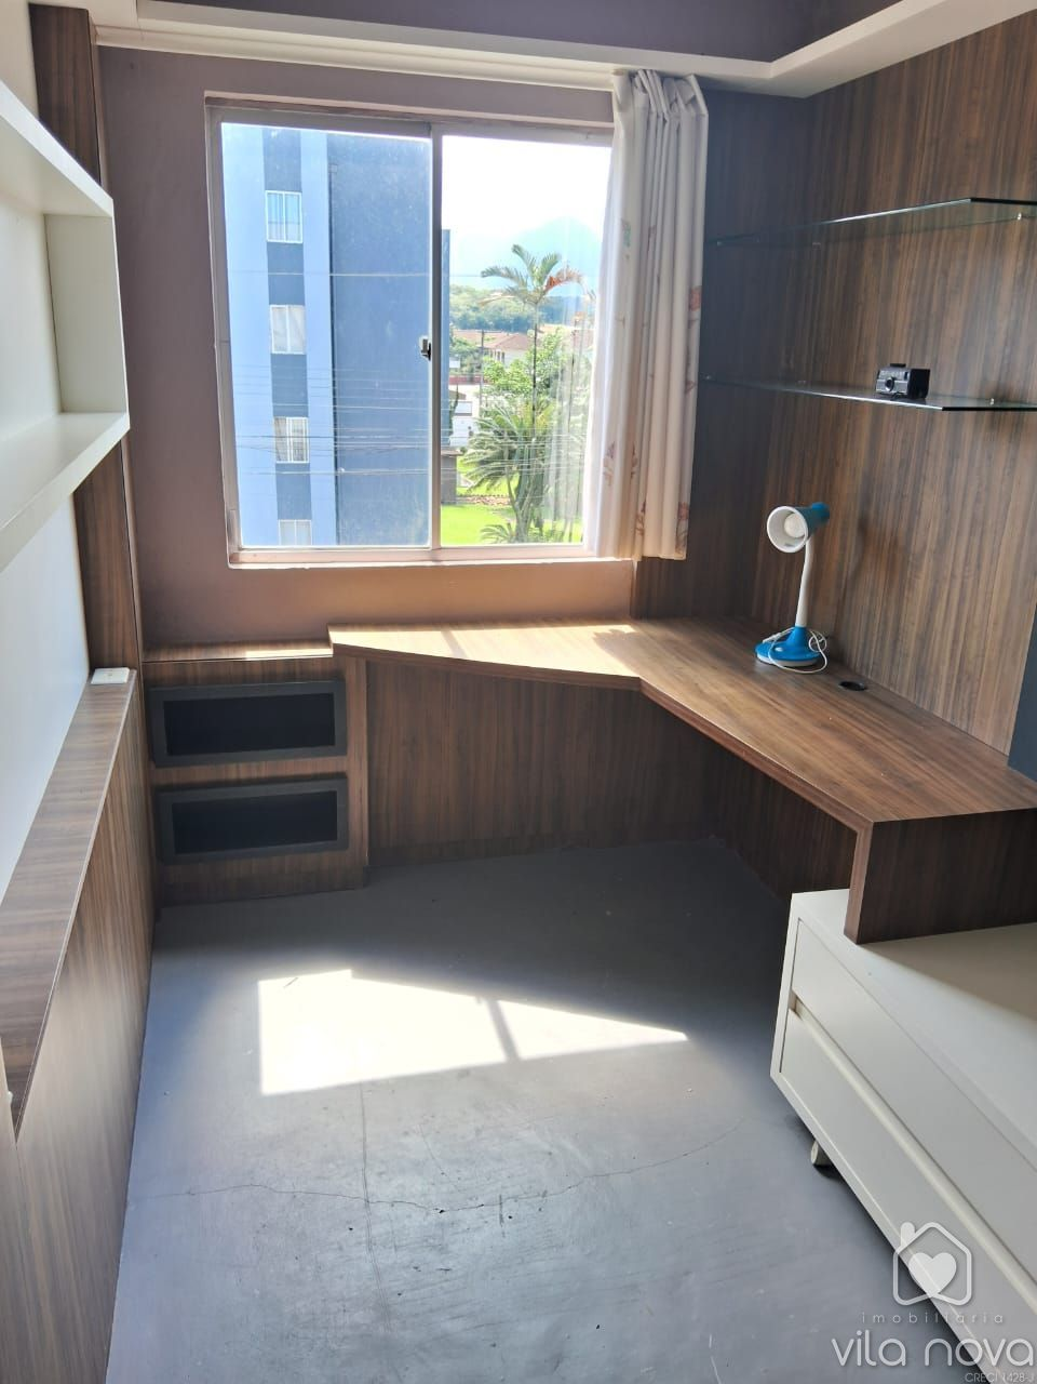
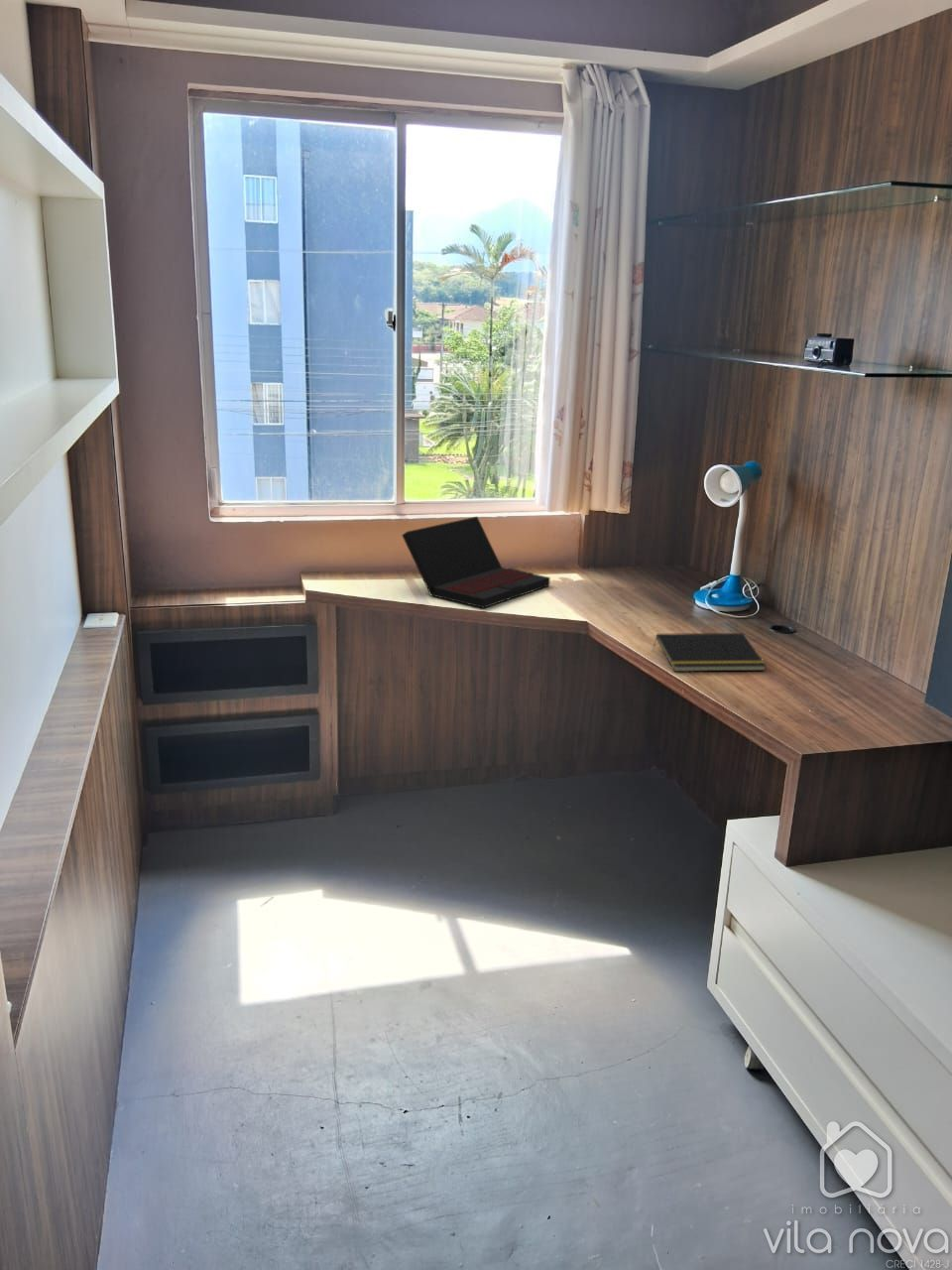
+ laptop (477, 559)
+ notepad (709, 651)
